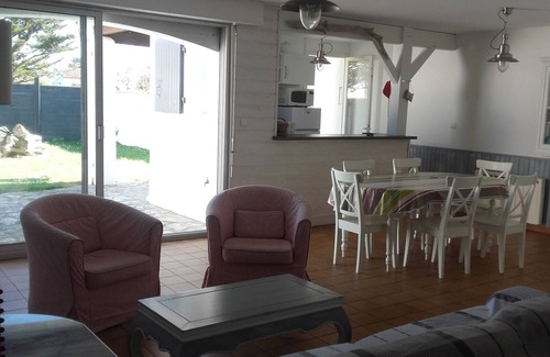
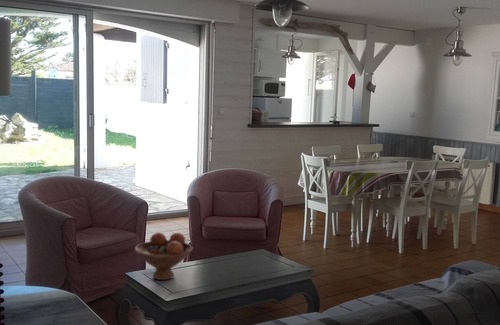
+ fruit bowl (163, 256)
